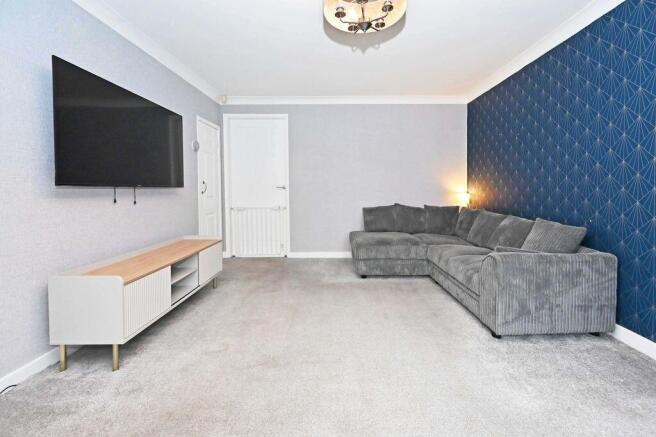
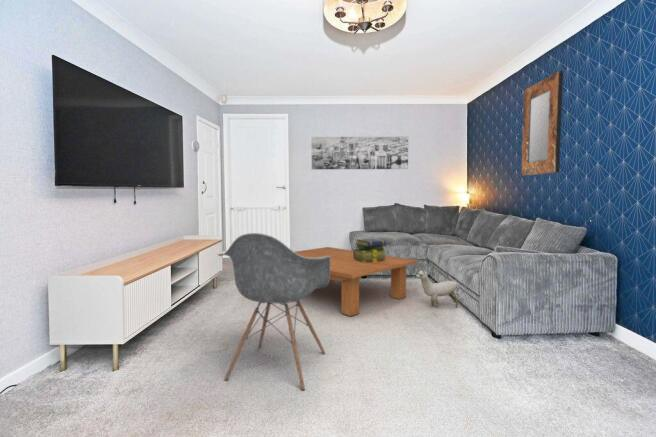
+ stack of books (370, 249)
+ plush toy (437, 287)
+ wall art (359, 153)
+ coffee table (337, 276)
+ home mirror (540, 128)
+ armchair (276, 298)
